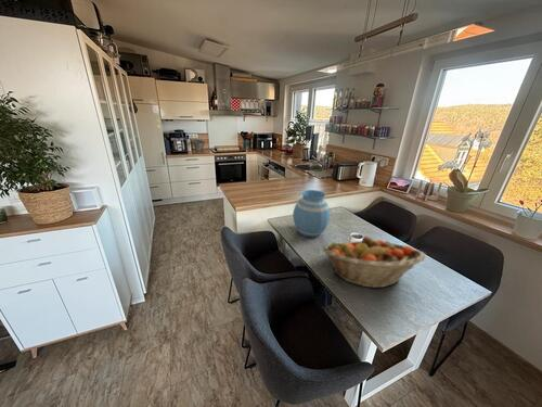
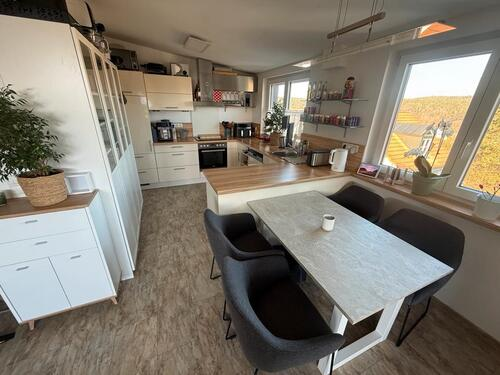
- fruit basket (370, 256)
- vase (311, 213)
